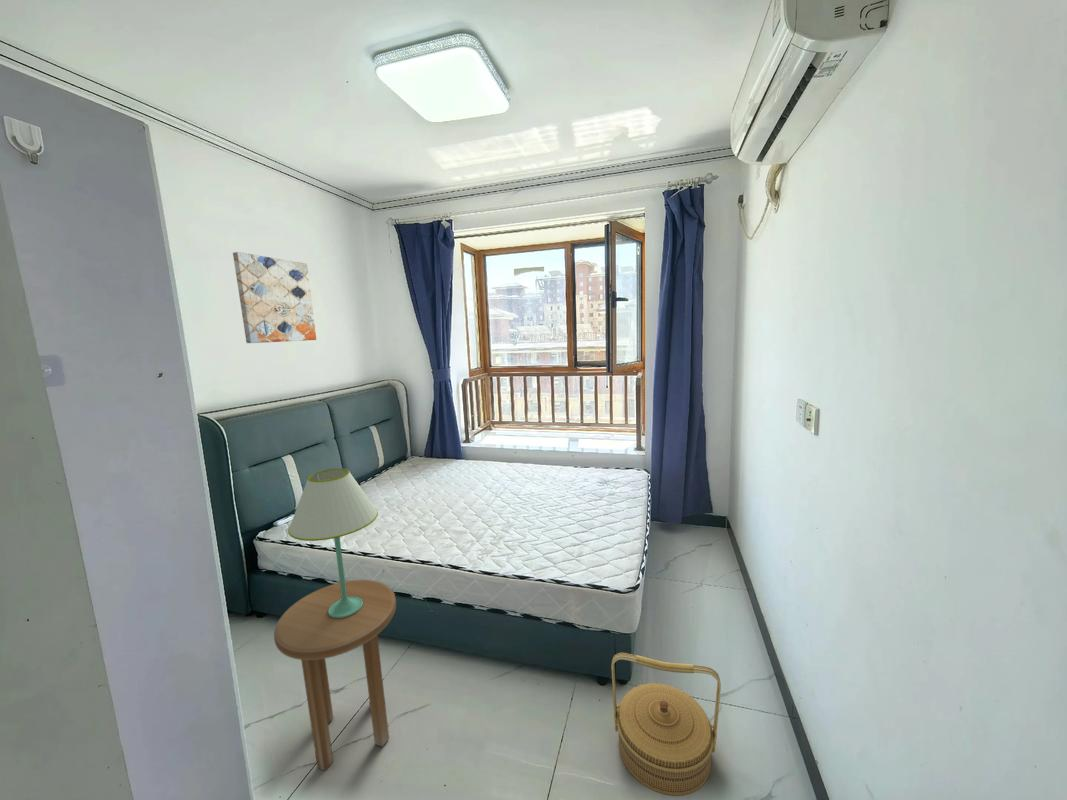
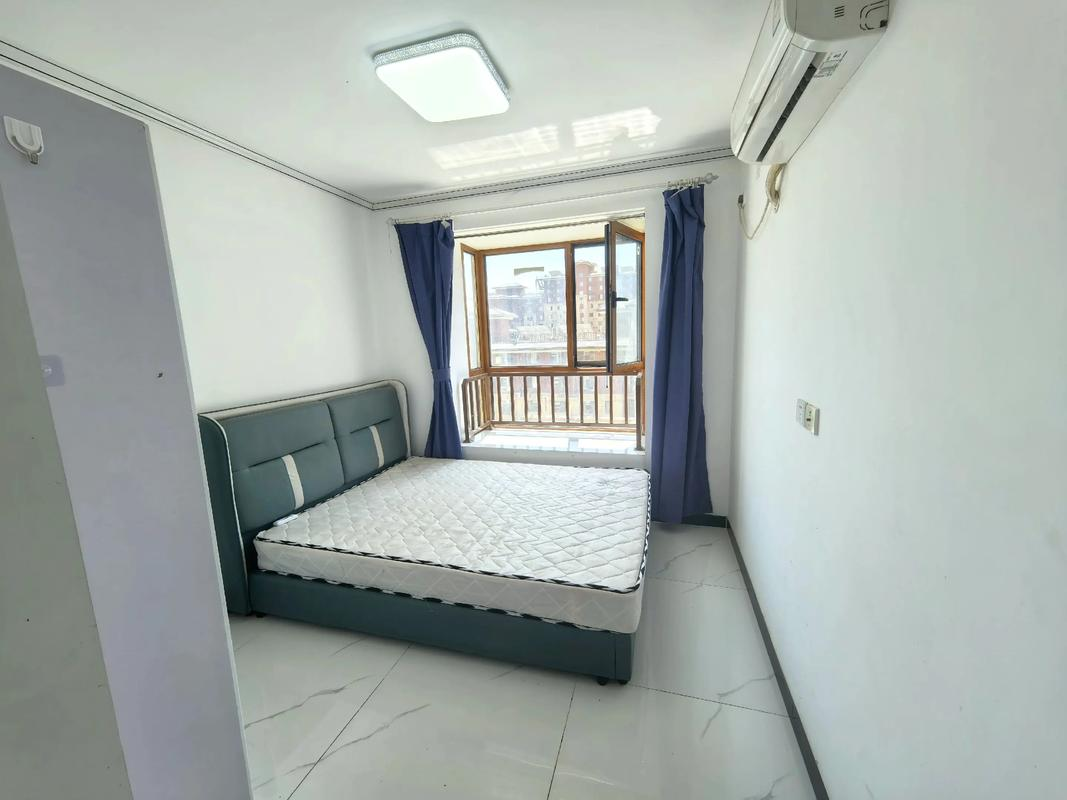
- basket (663, 706)
- table lamp (337, 542)
- side table (327, 675)
- wall art (278, 300)
